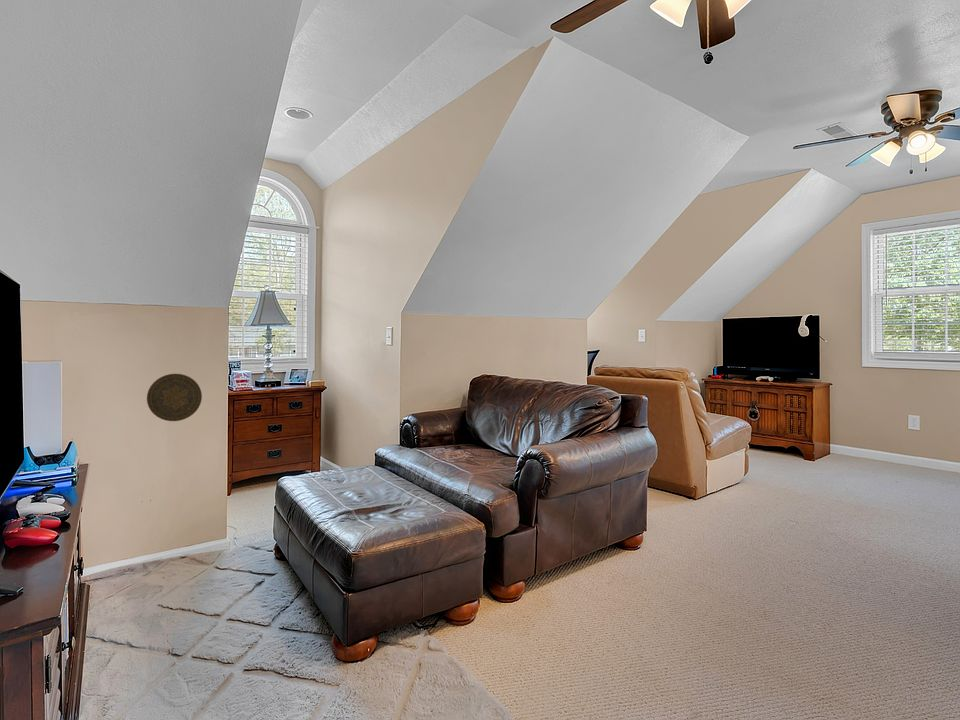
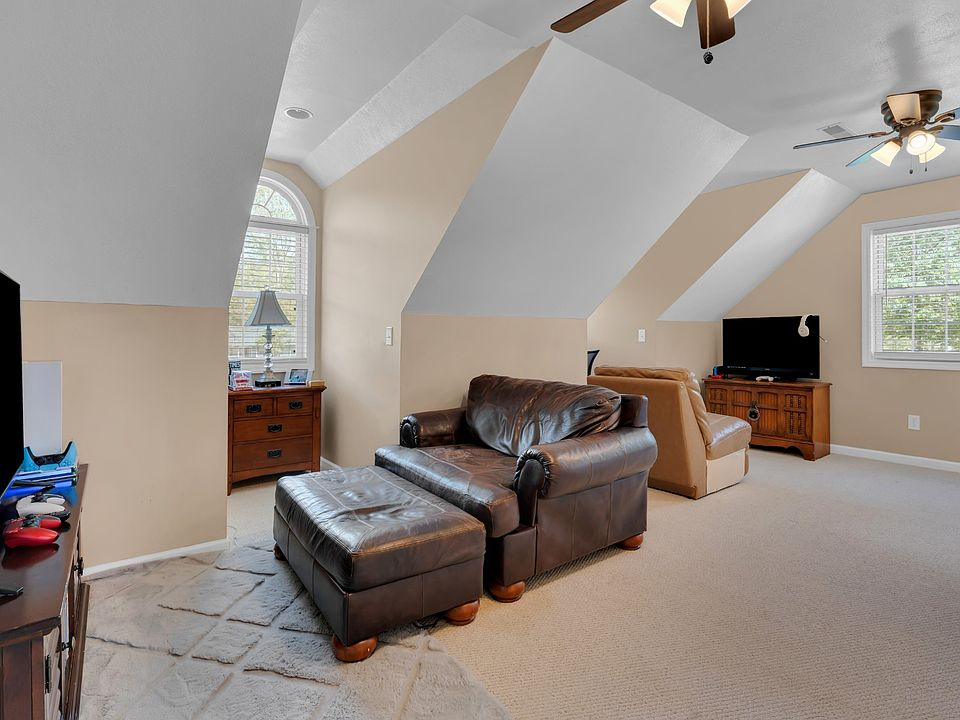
- decorative plate (175, 397)
